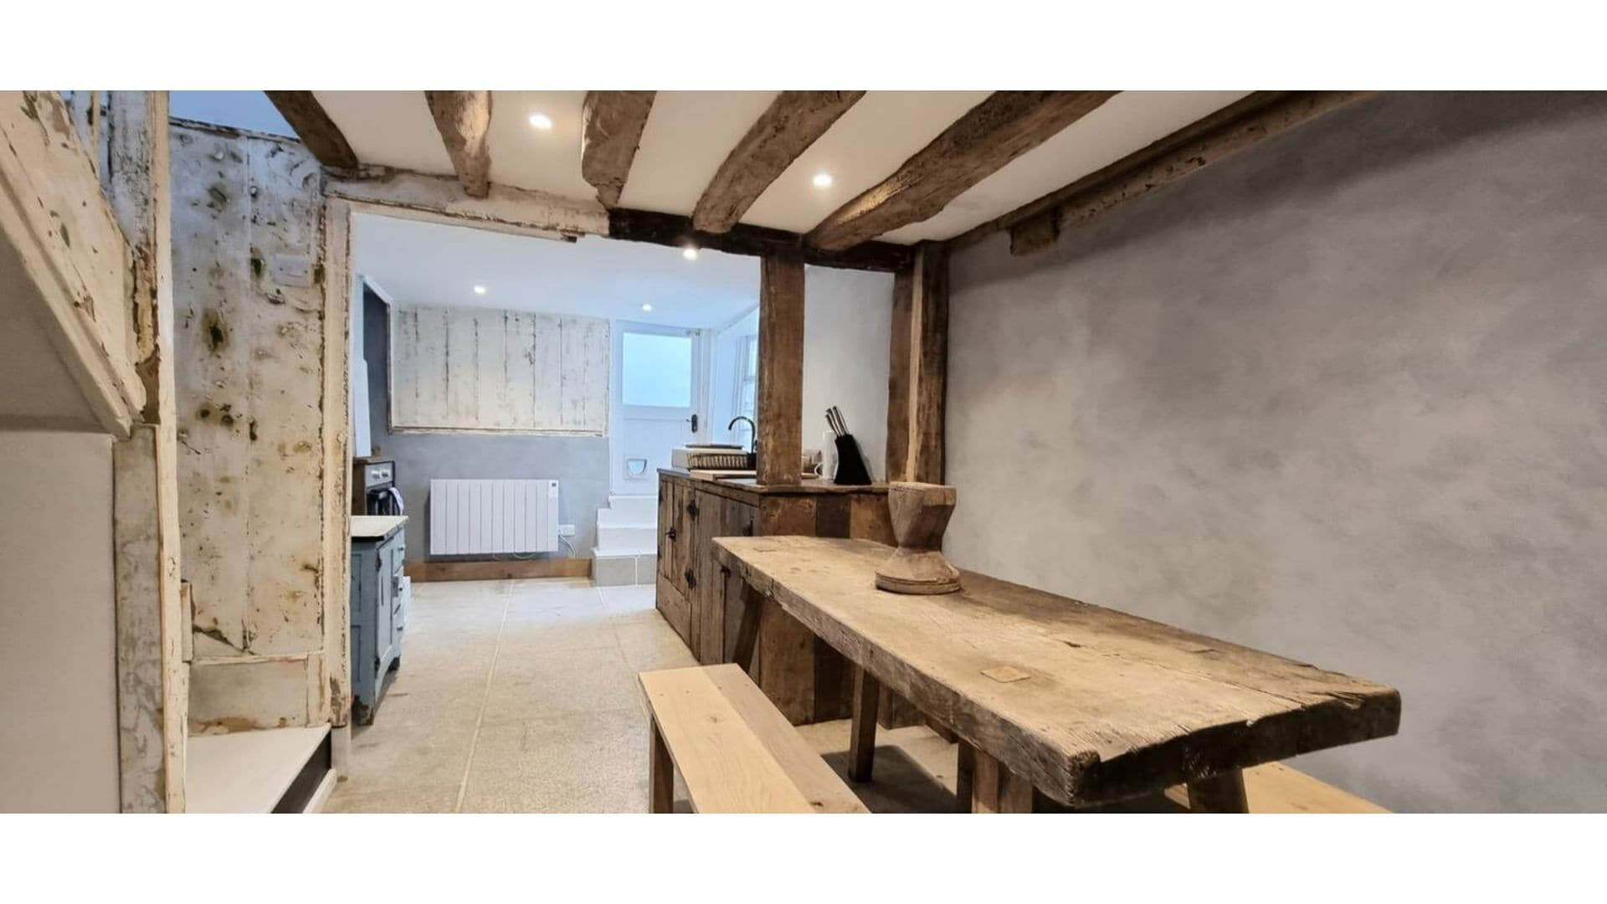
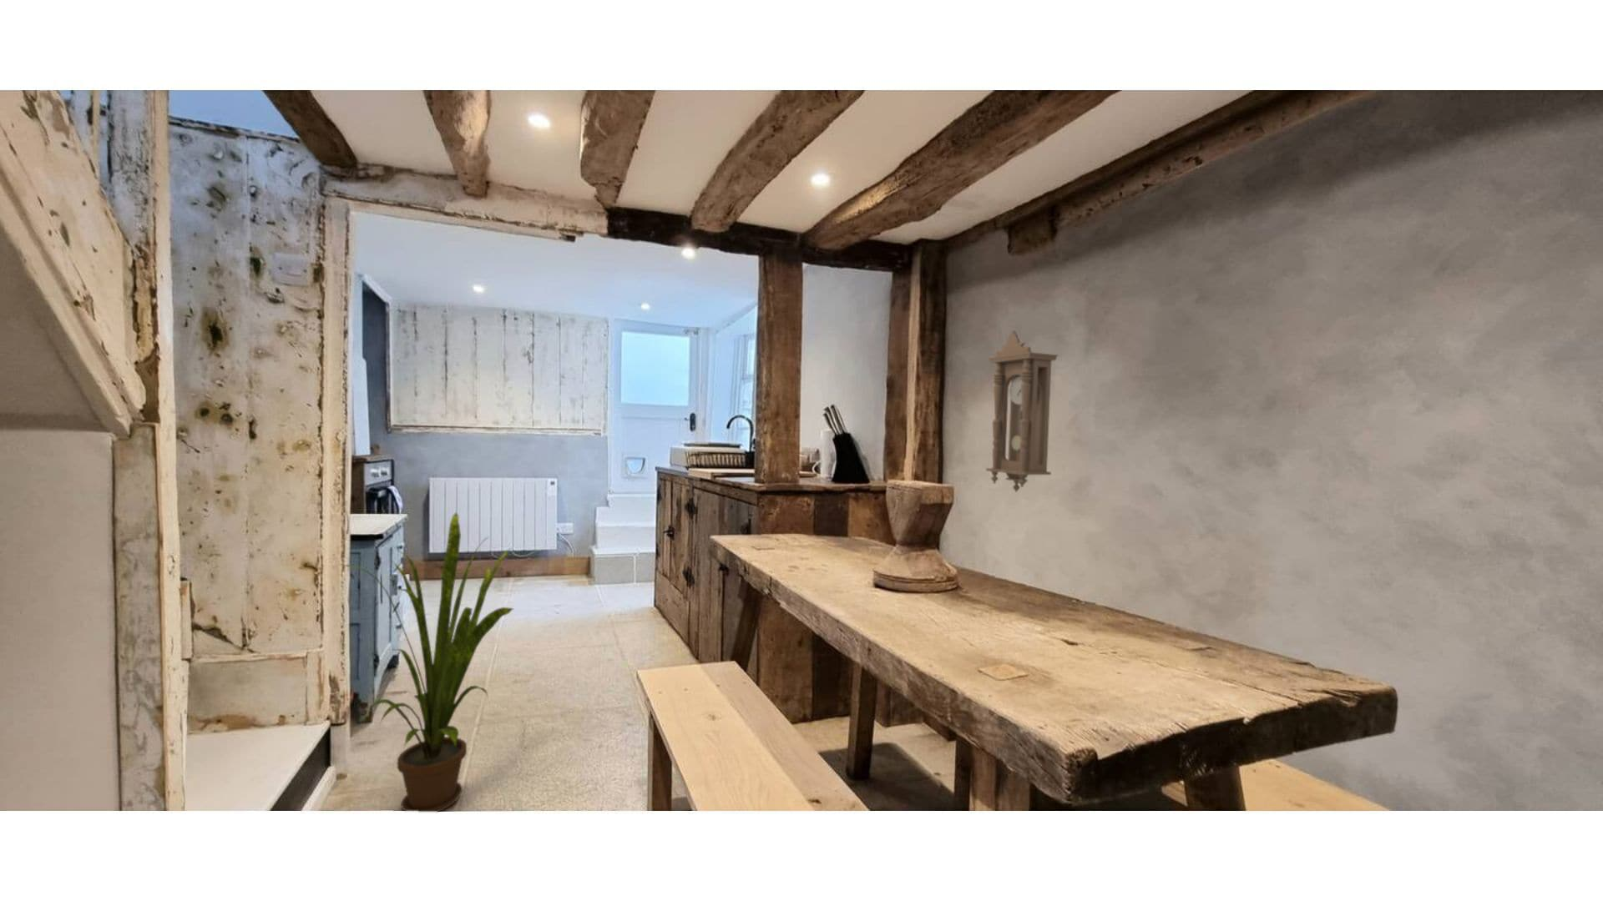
+ pendulum clock (1019, 413)
+ house plant (430, 660)
